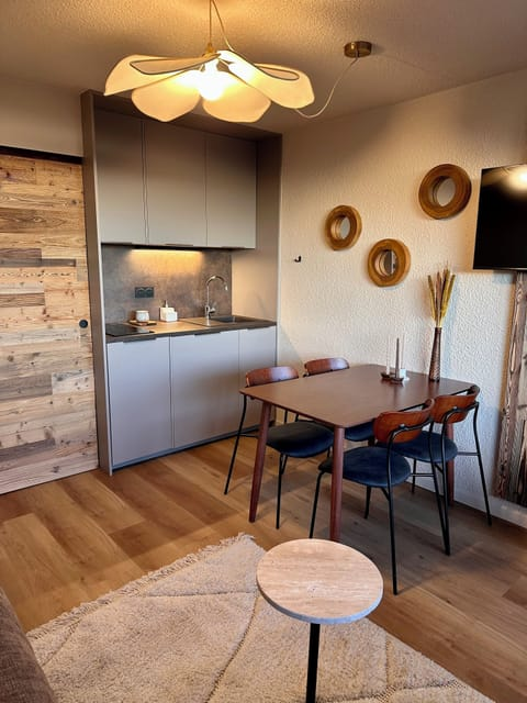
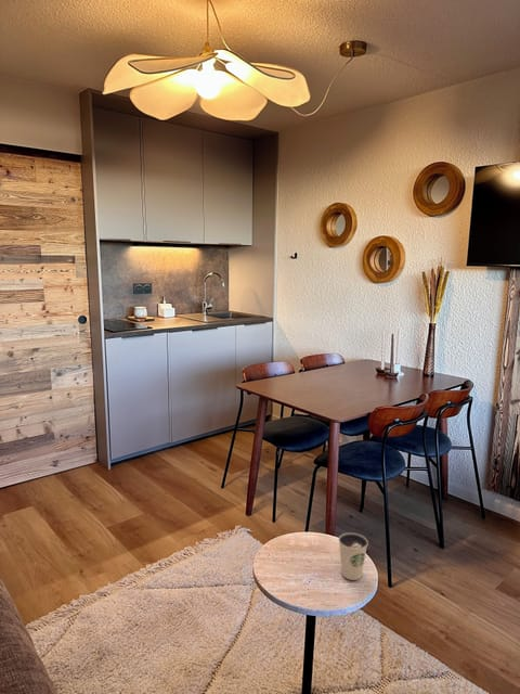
+ dixie cup (352, 557)
